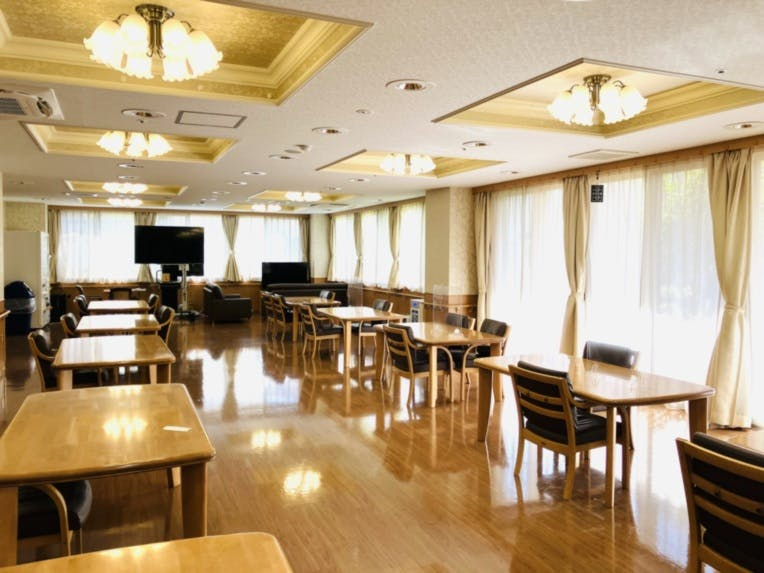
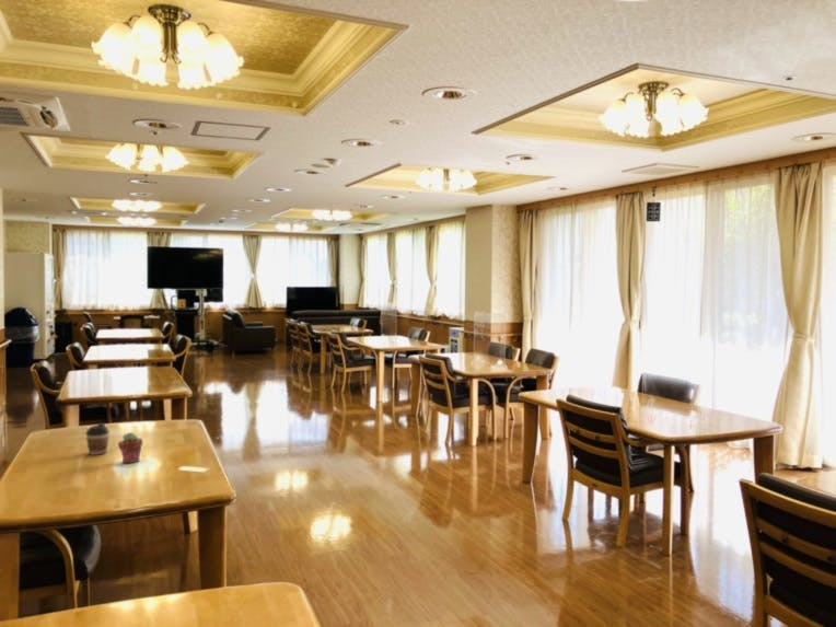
+ coffee cup (97, 438)
+ potted succulent (130, 446)
